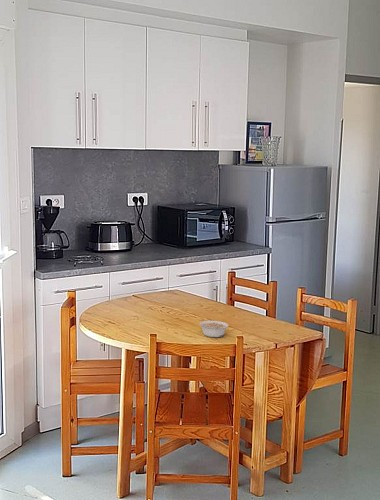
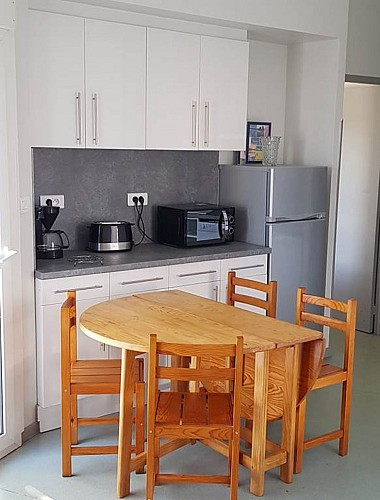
- legume (214, 328)
